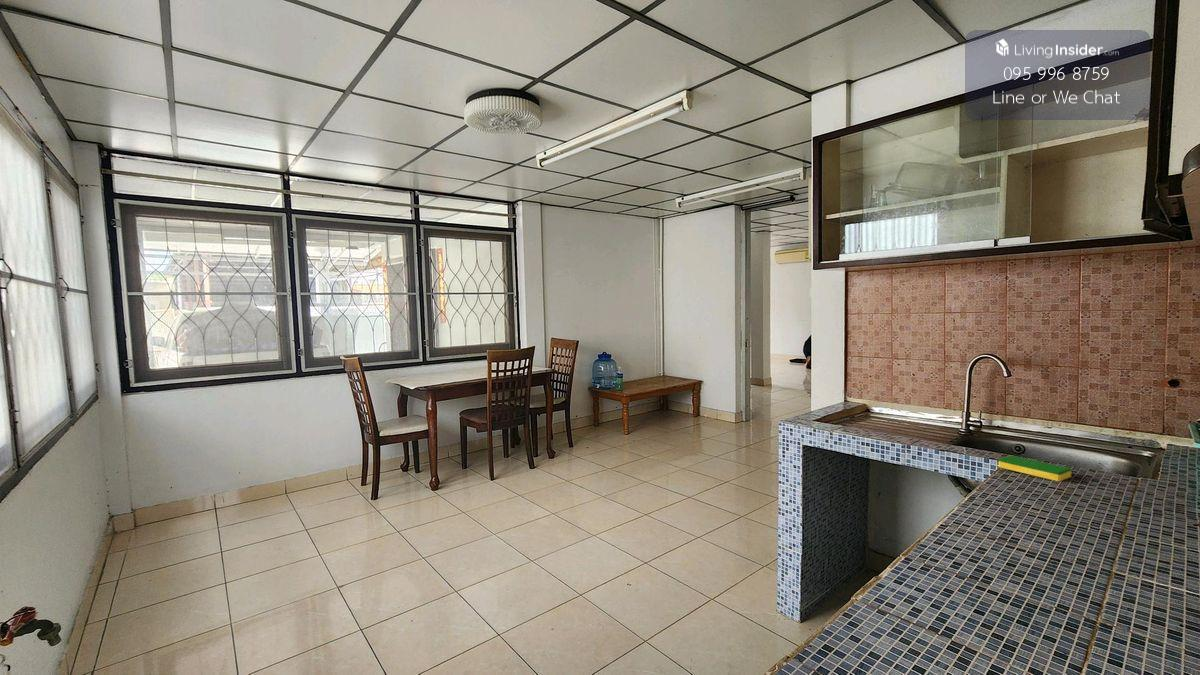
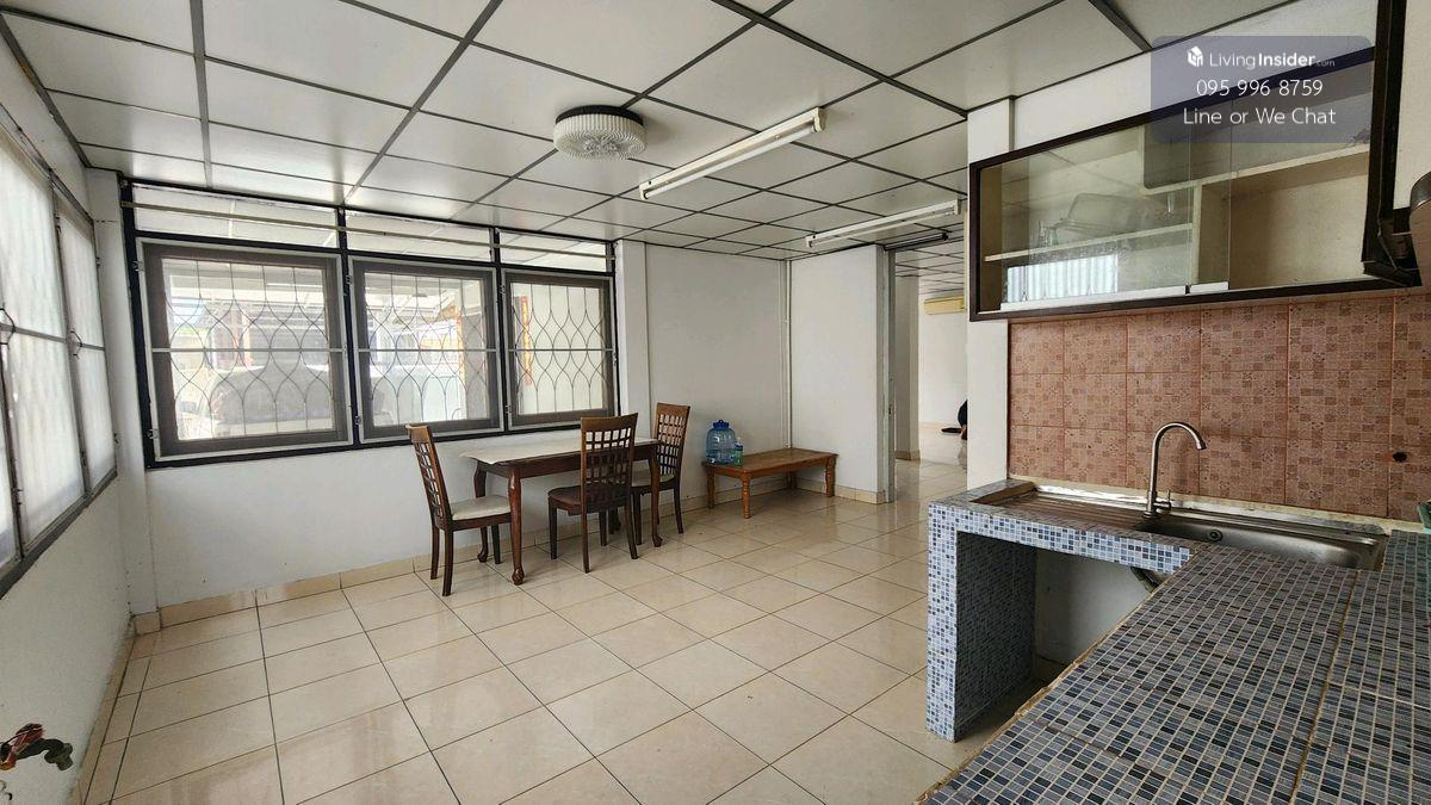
- dish sponge (1033, 467)
